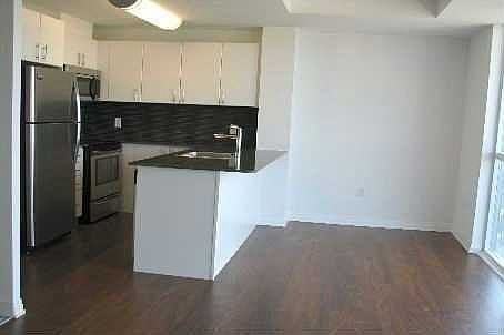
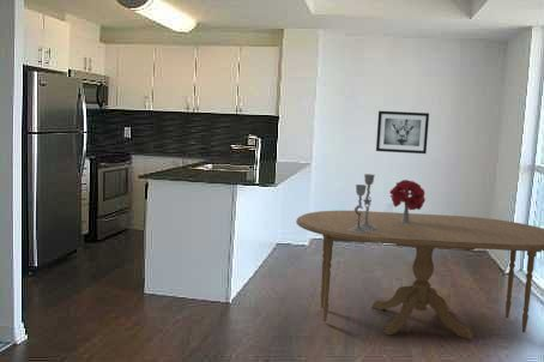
+ candlestick (364, 201)
+ bouquet (407, 200)
+ wall art (401, 132)
+ dining table (422, 273)
